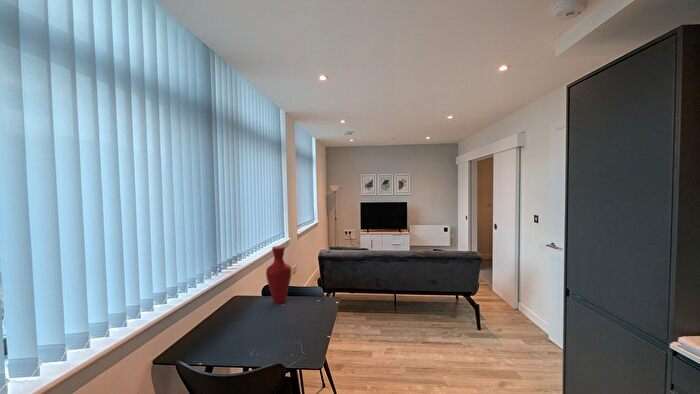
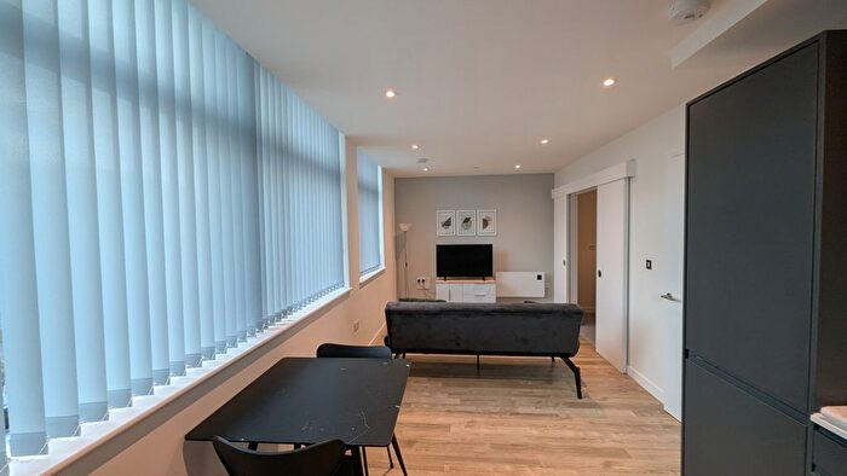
- vase (279, 274)
